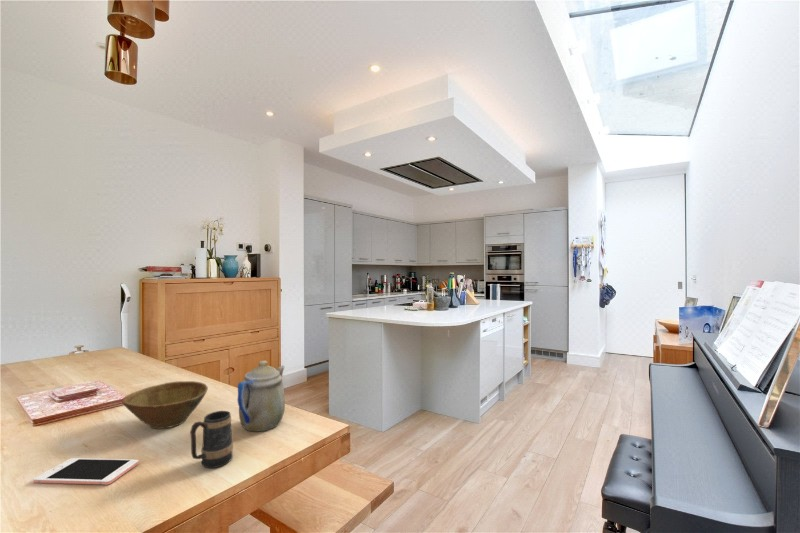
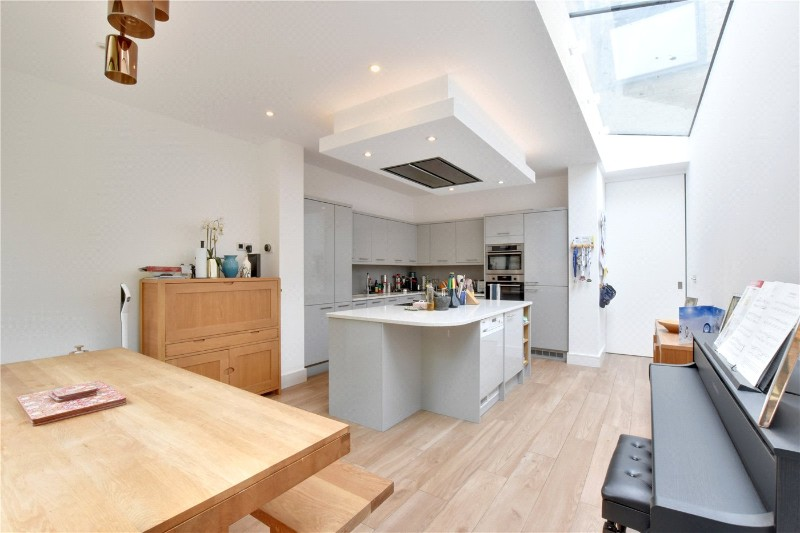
- mug (211, 440)
- bowl (167, 407)
- teapot (262, 392)
- cell phone (88, 470)
